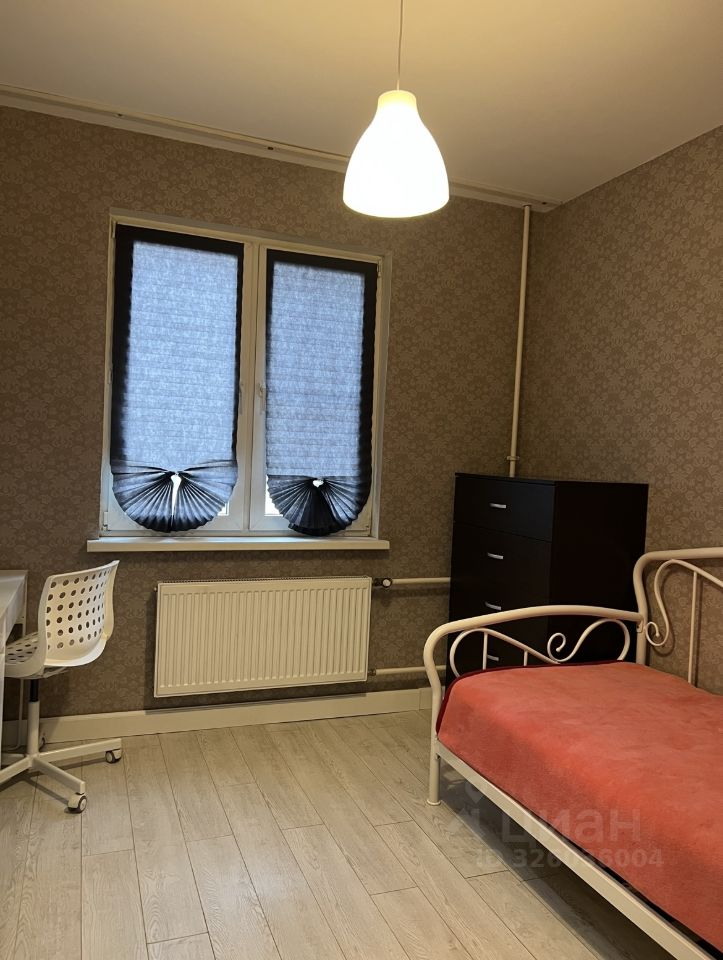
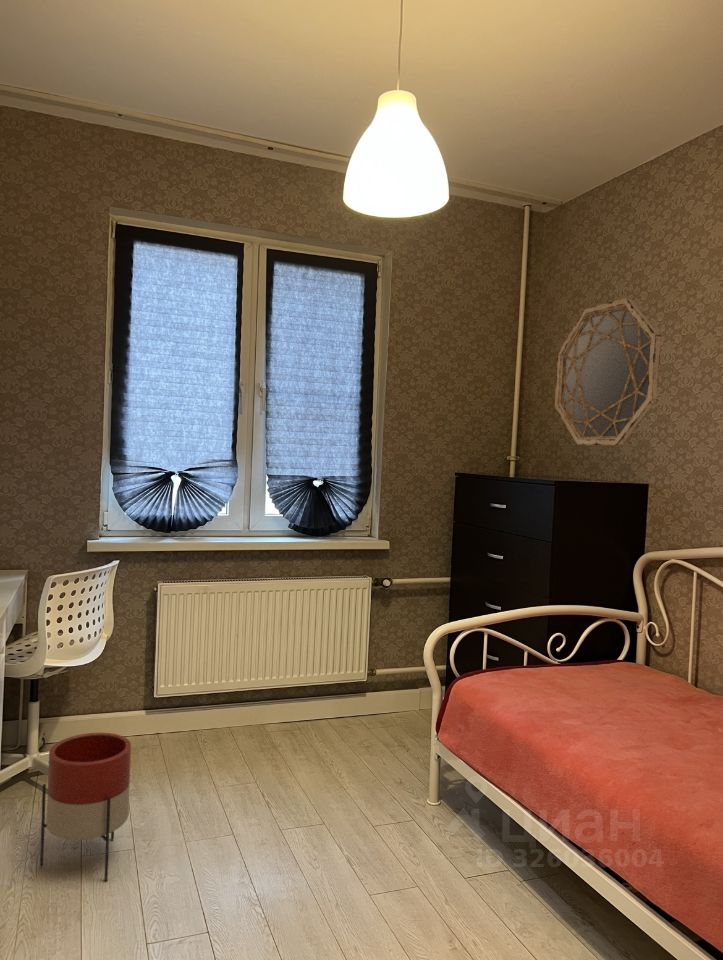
+ home mirror (602, 374)
+ planter (90, 803)
